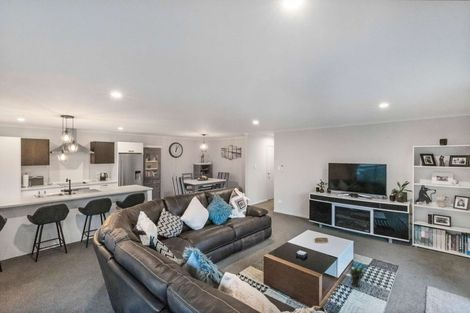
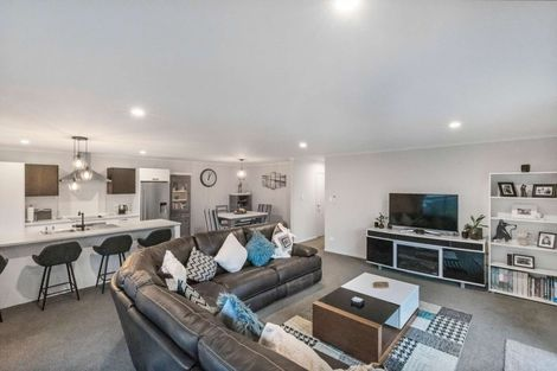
- potted plant (359, 273)
